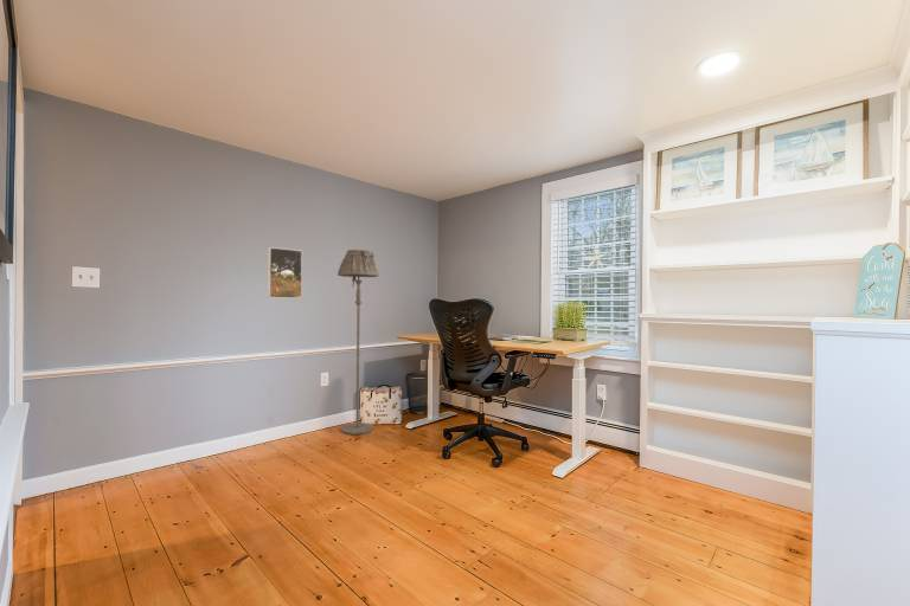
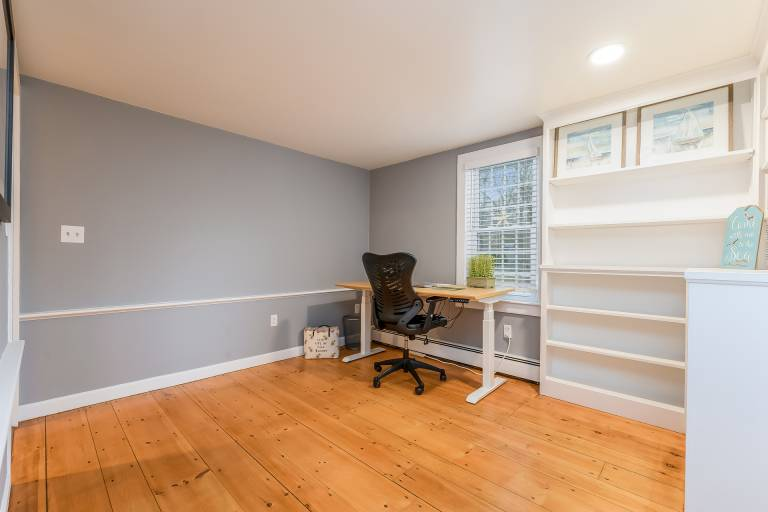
- floor lamp (358, 340)
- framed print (284, 273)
